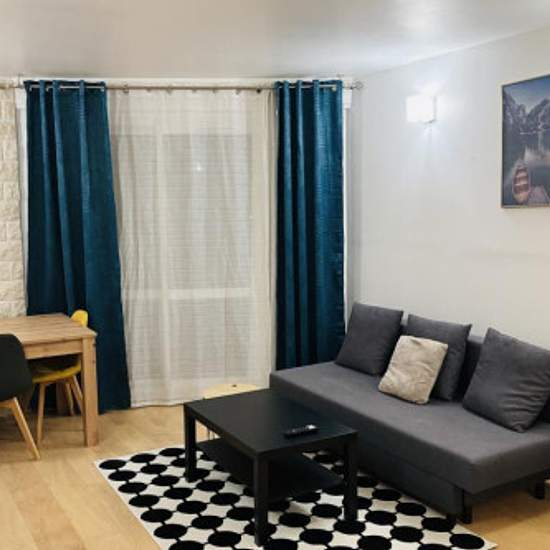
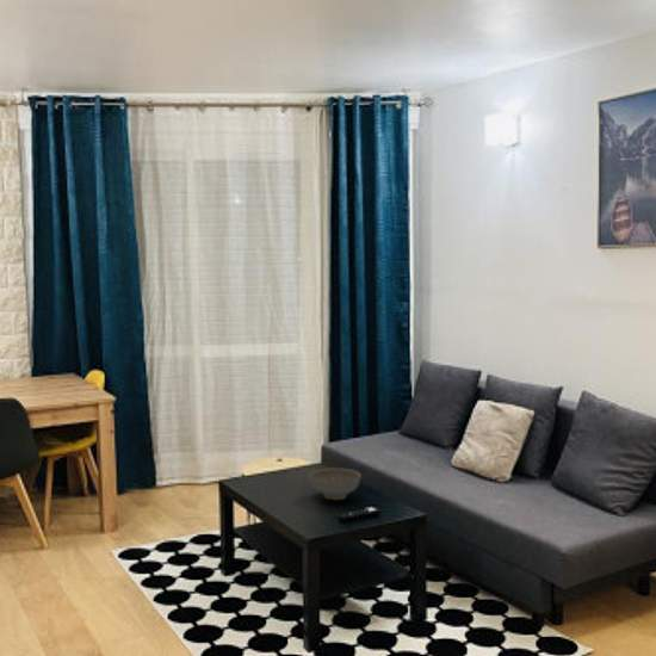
+ decorative bowl (335, 485)
